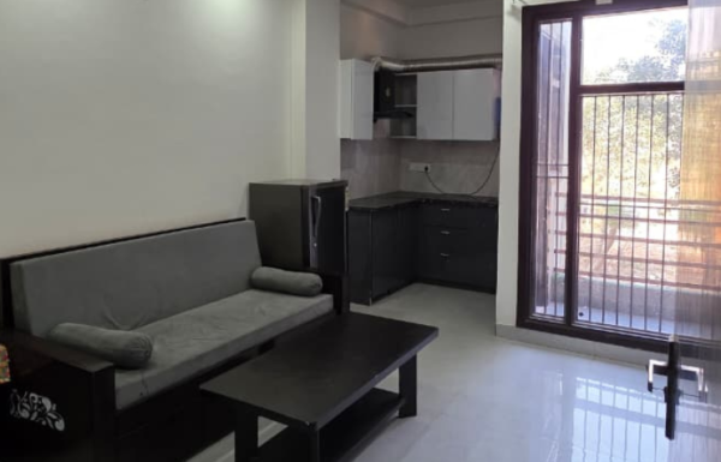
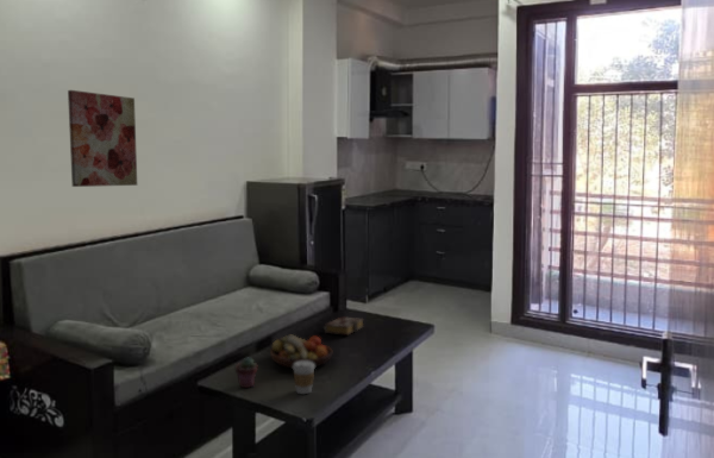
+ book (344, 325)
+ potted succulent (246, 371)
+ coffee cup (303, 376)
+ fruit bowl (301, 347)
+ wall art (104, 140)
